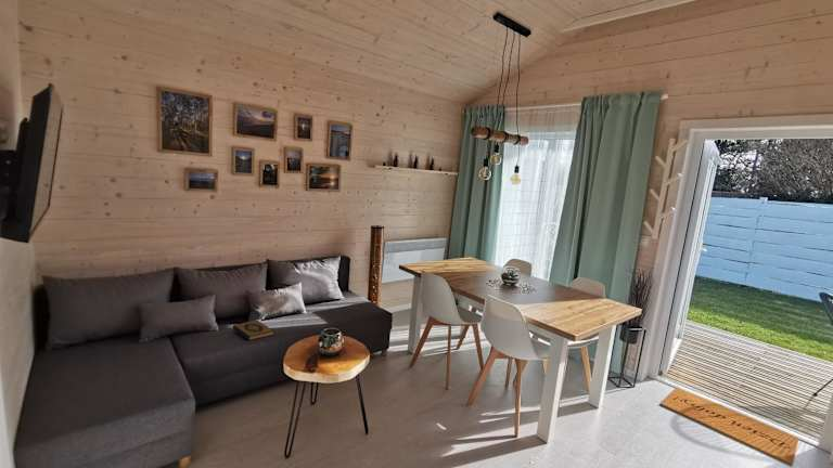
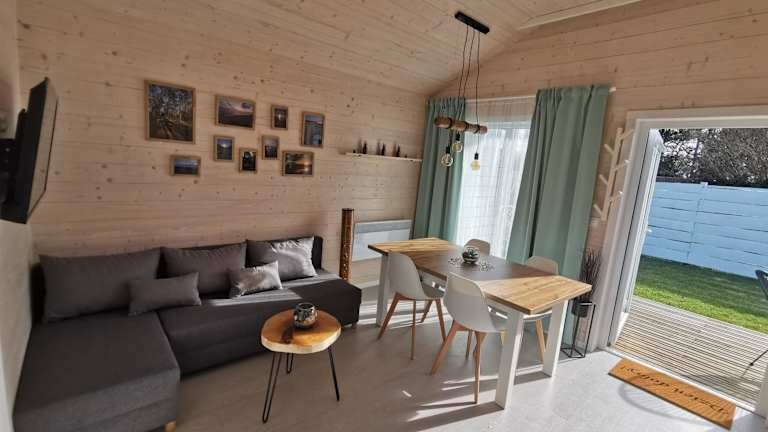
- hardback book (253, 329)
